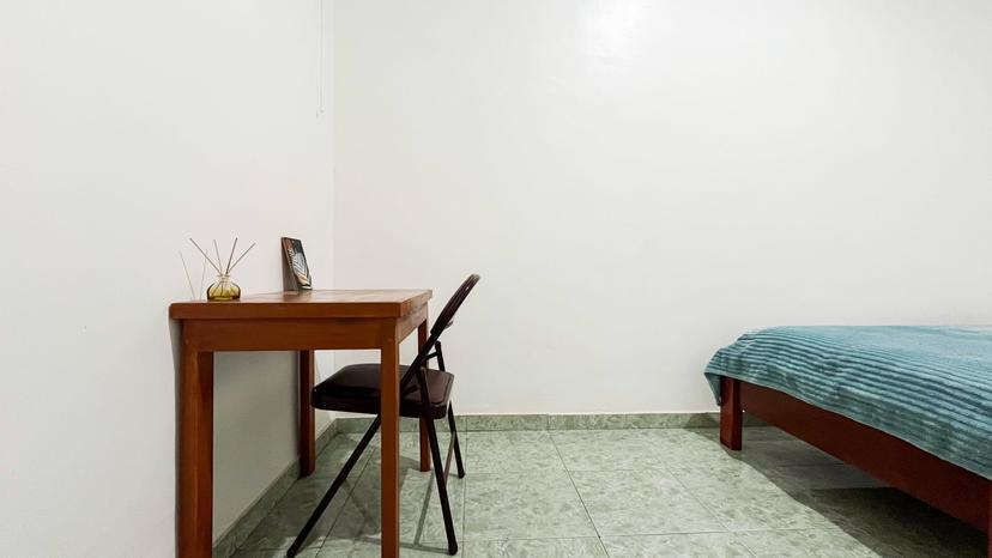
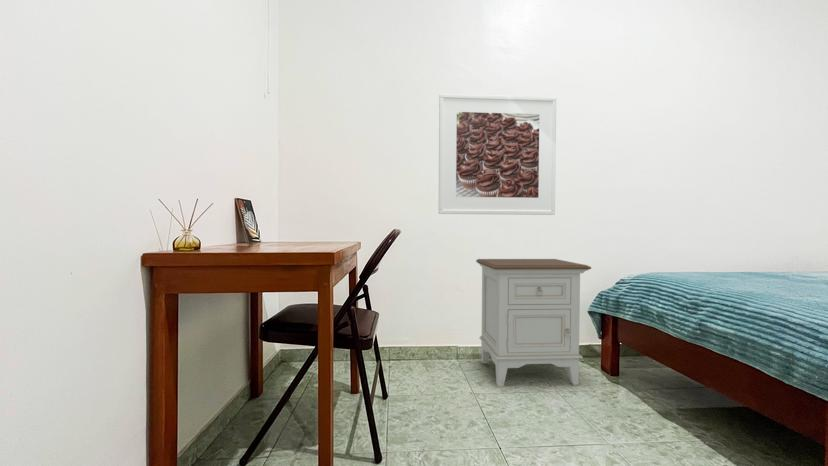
+ nightstand (528, 318)
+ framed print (497, 155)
